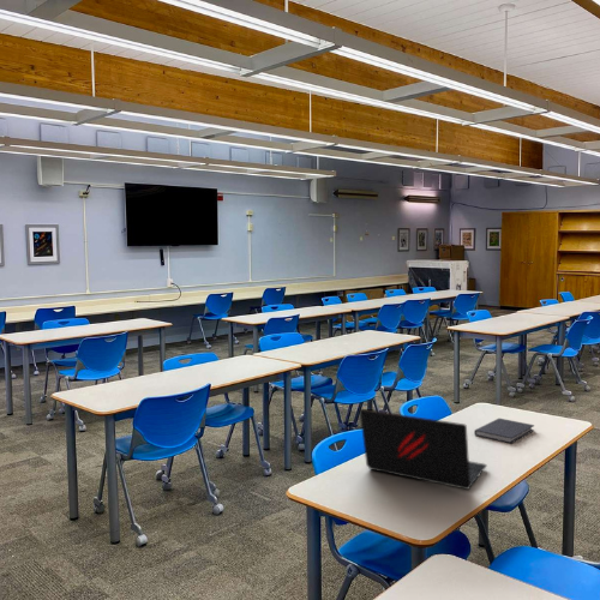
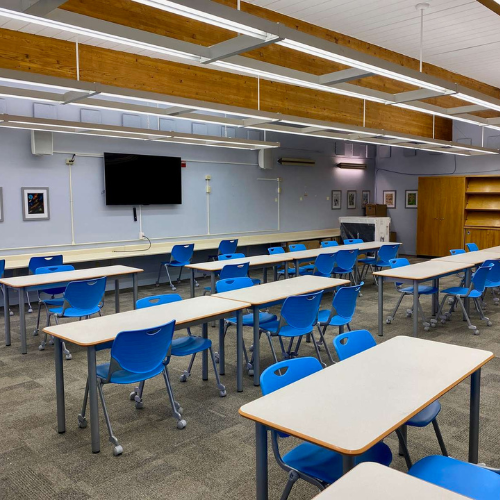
- diary (504, 430)
- laptop (424, 439)
